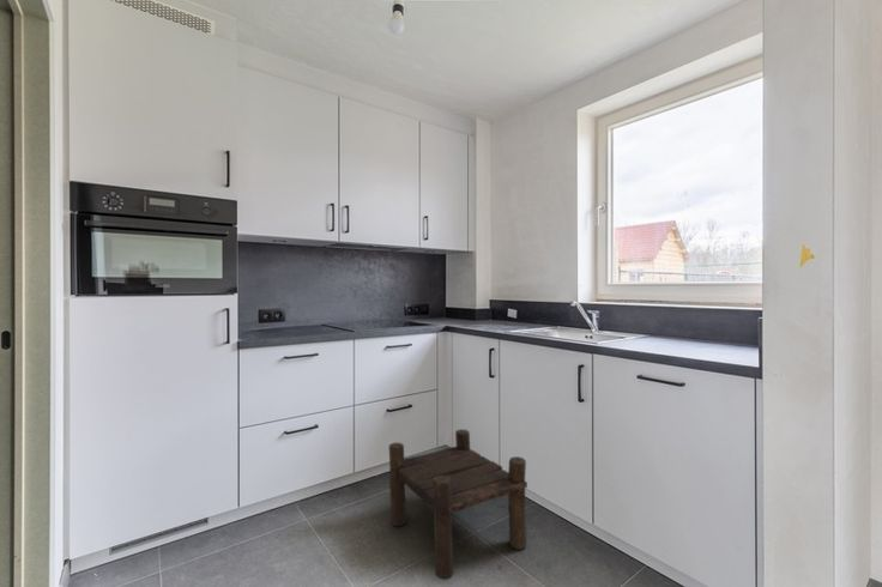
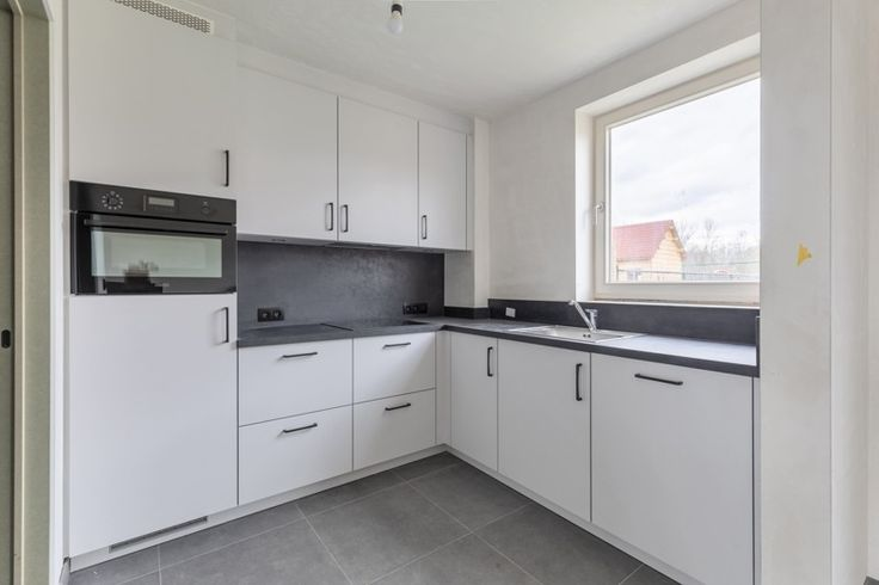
- stool (454, 492)
